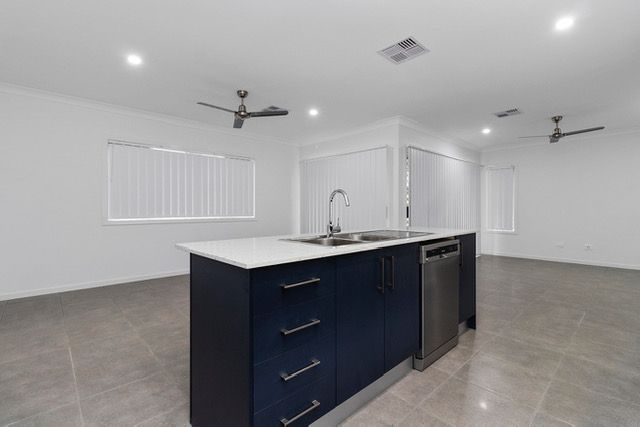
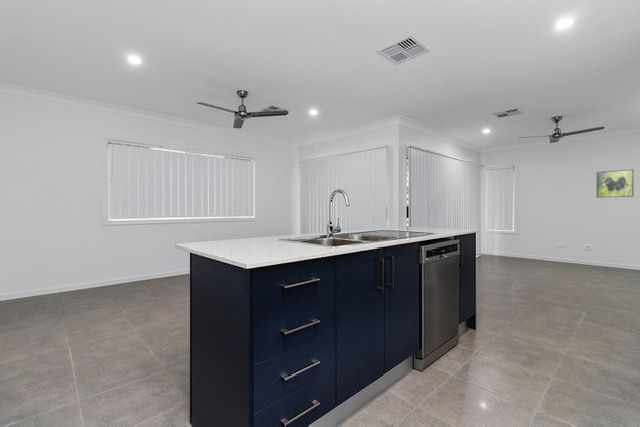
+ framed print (614, 183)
